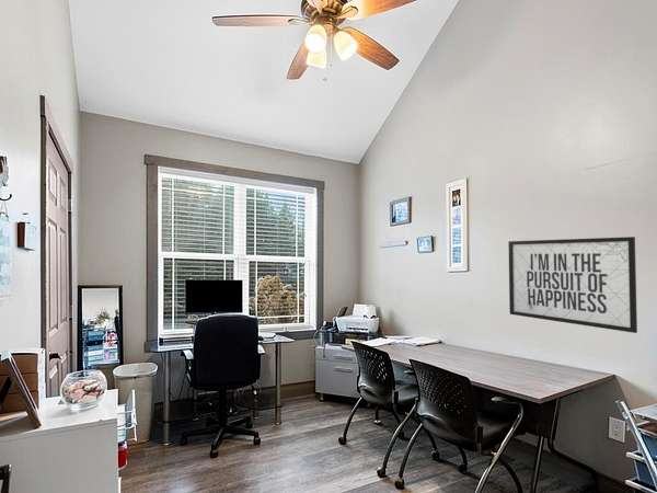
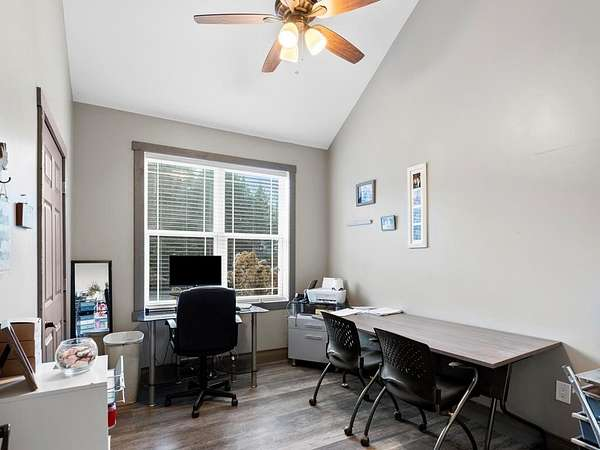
- mirror (564, 280)
